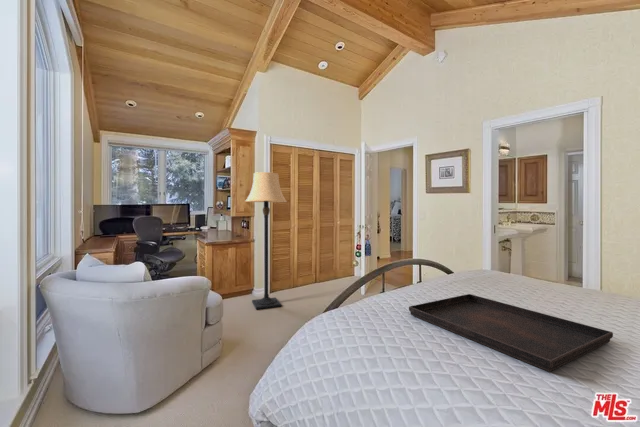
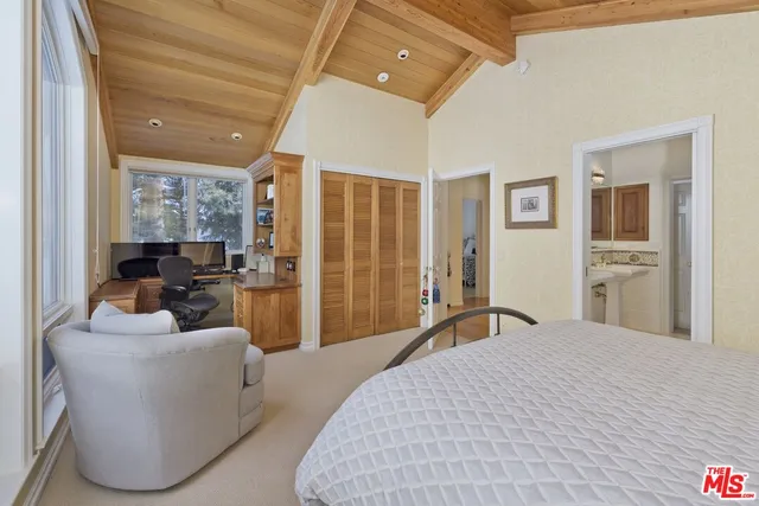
- lamp (266, 239)
- serving tray (498, 322)
